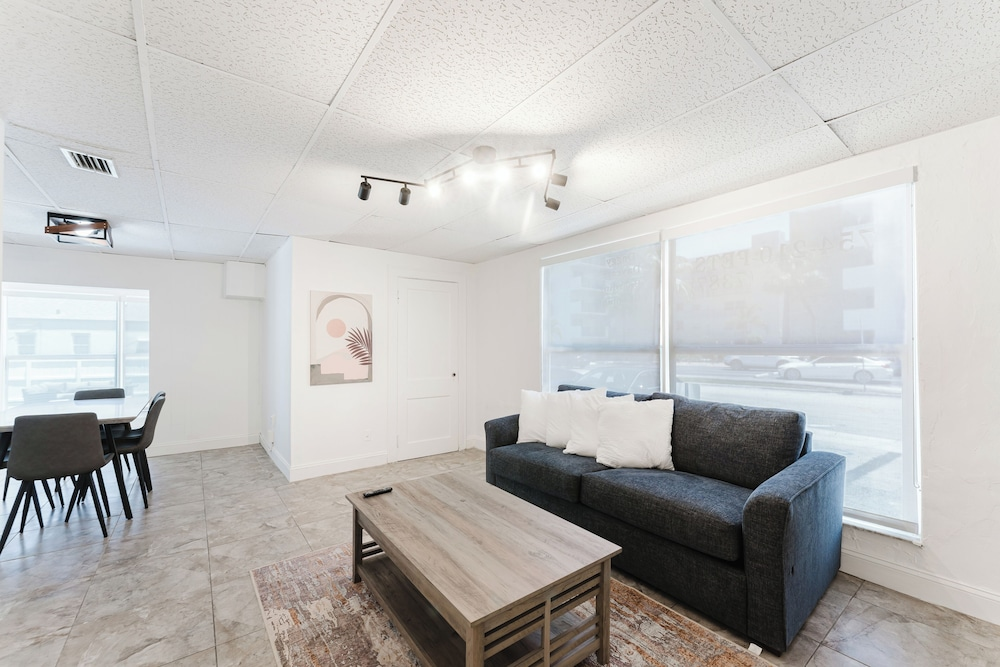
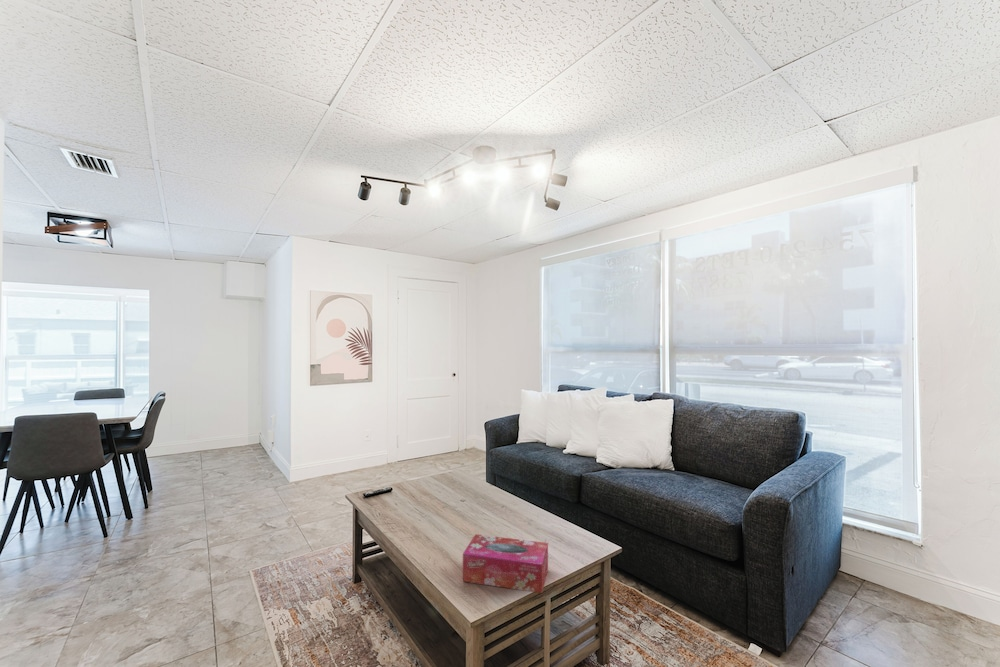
+ tissue box (506, 561)
